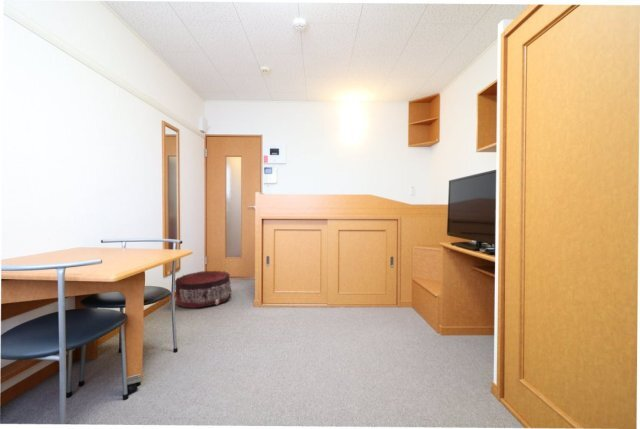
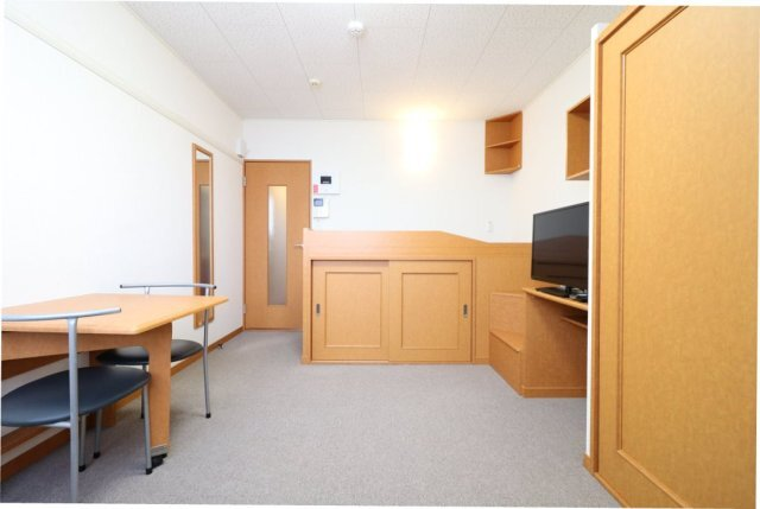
- pouf (204, 286)
